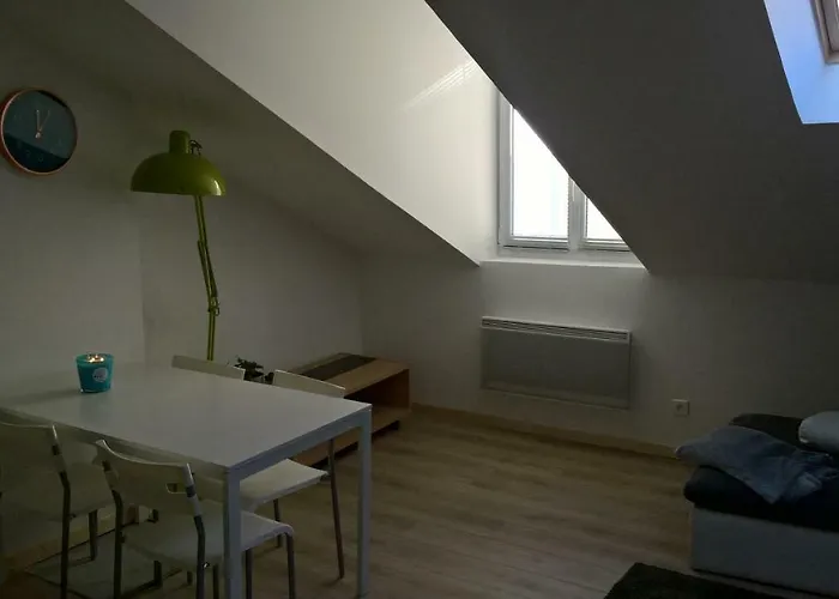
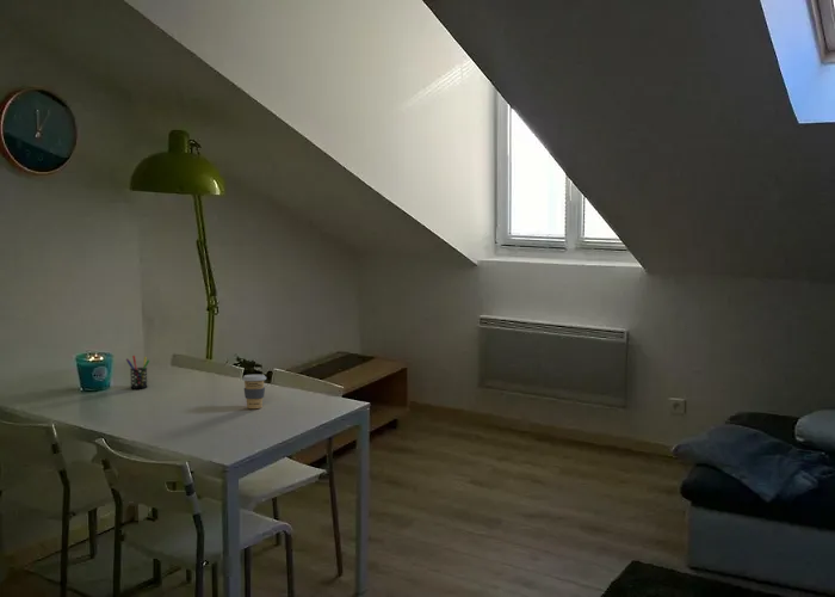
+ pen holder (138, 370)
+ coffee cup (254, 390)
